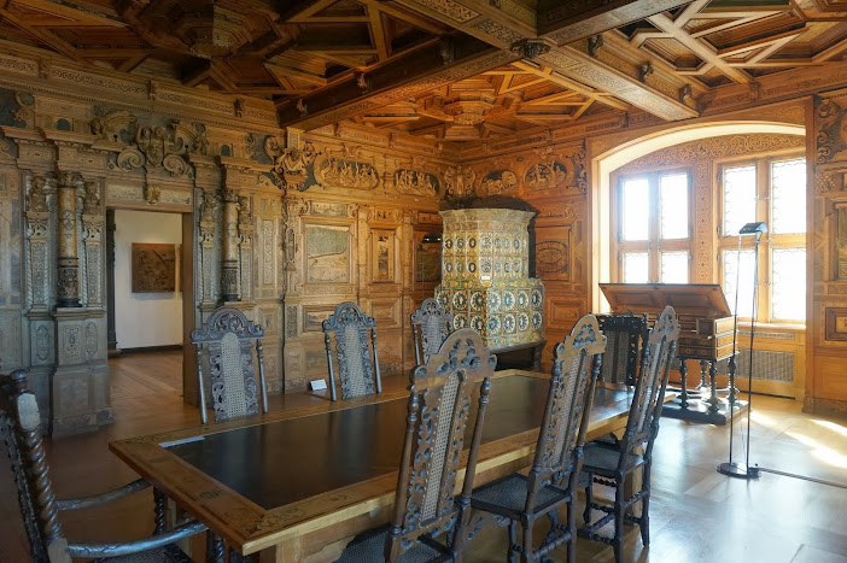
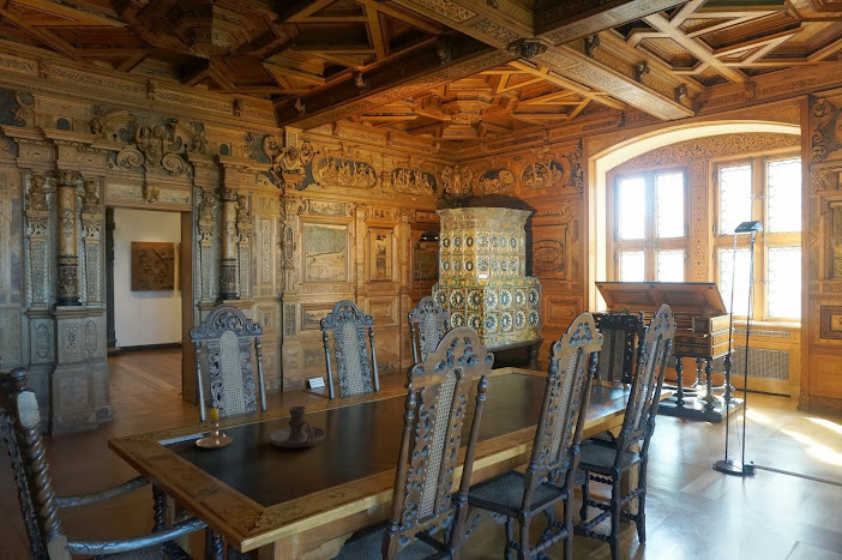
+ candlestick (216, 427)
+ candle holder (300, 427)
